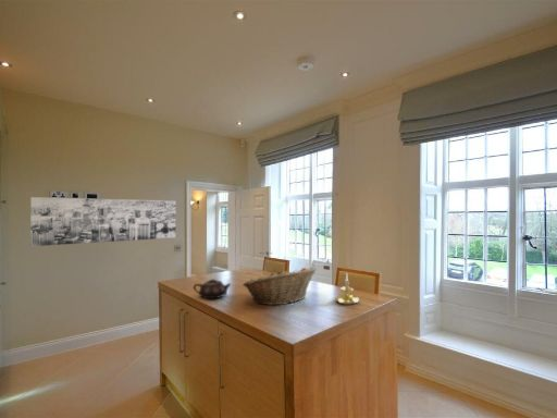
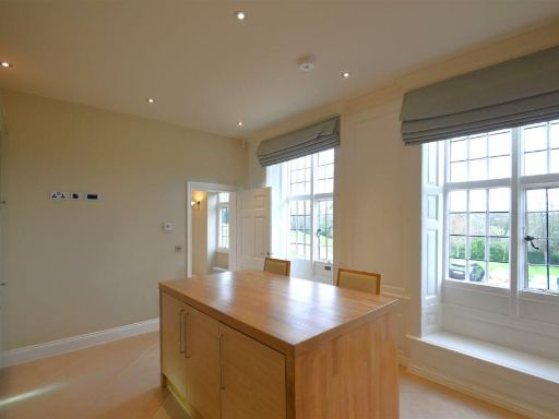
- candle holder (347, 286)
- fruit basket (281, 282)
- wall art (113, 220)
- teapot (212, 287)
